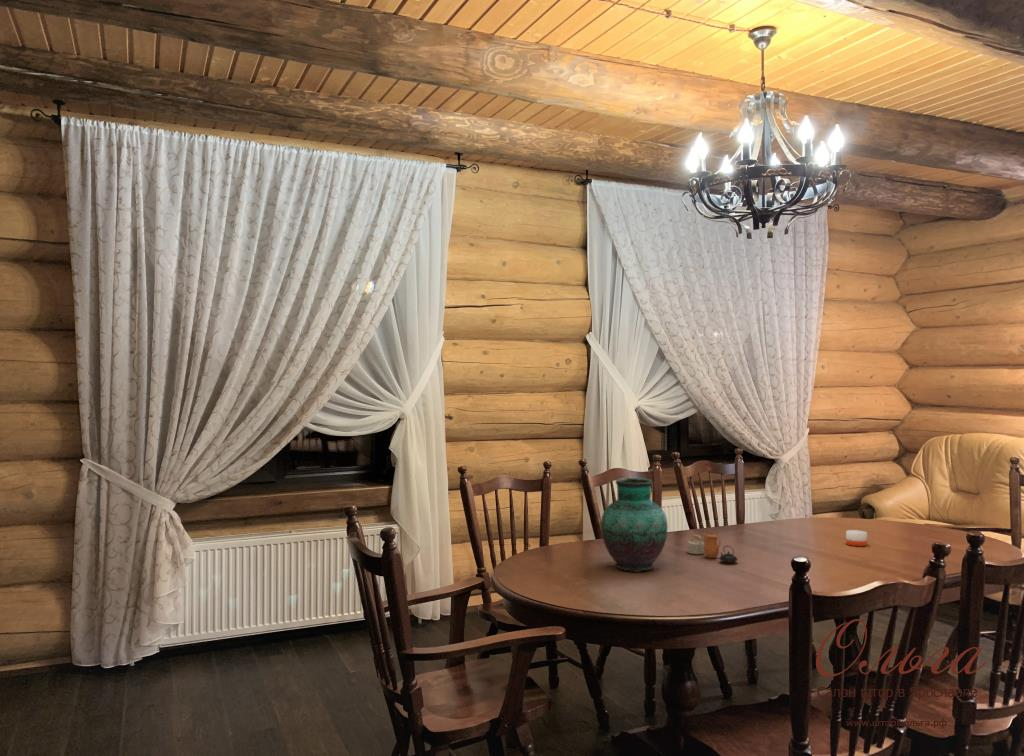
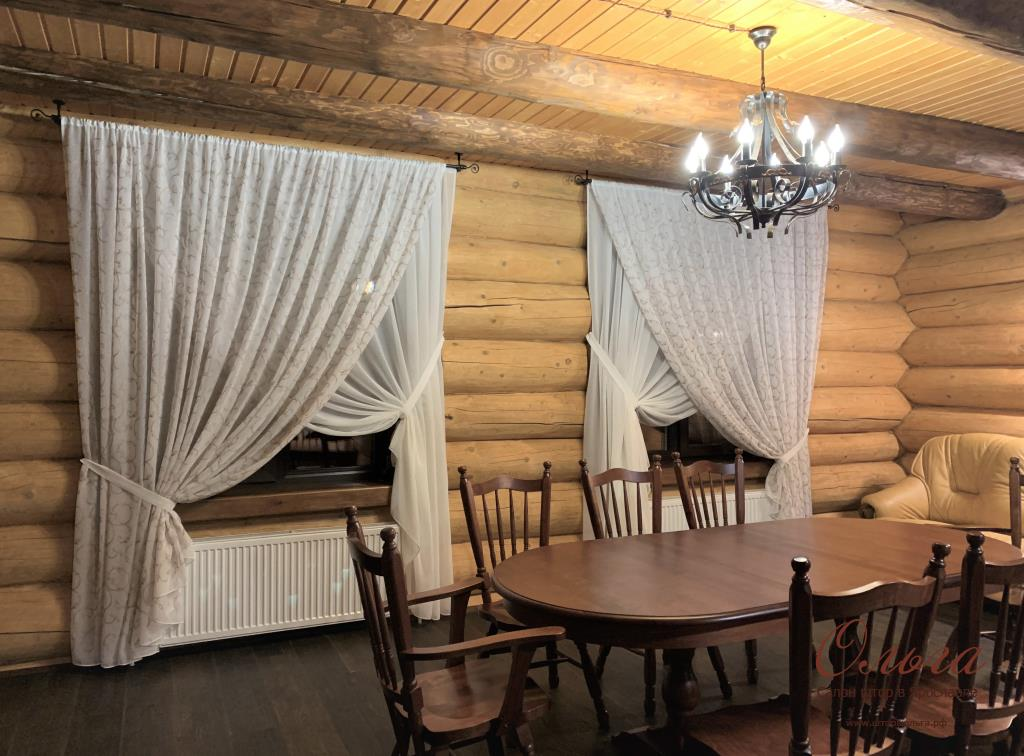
- candle (856, 531)
- vase (633, 523)
- teapot (710, 544)
